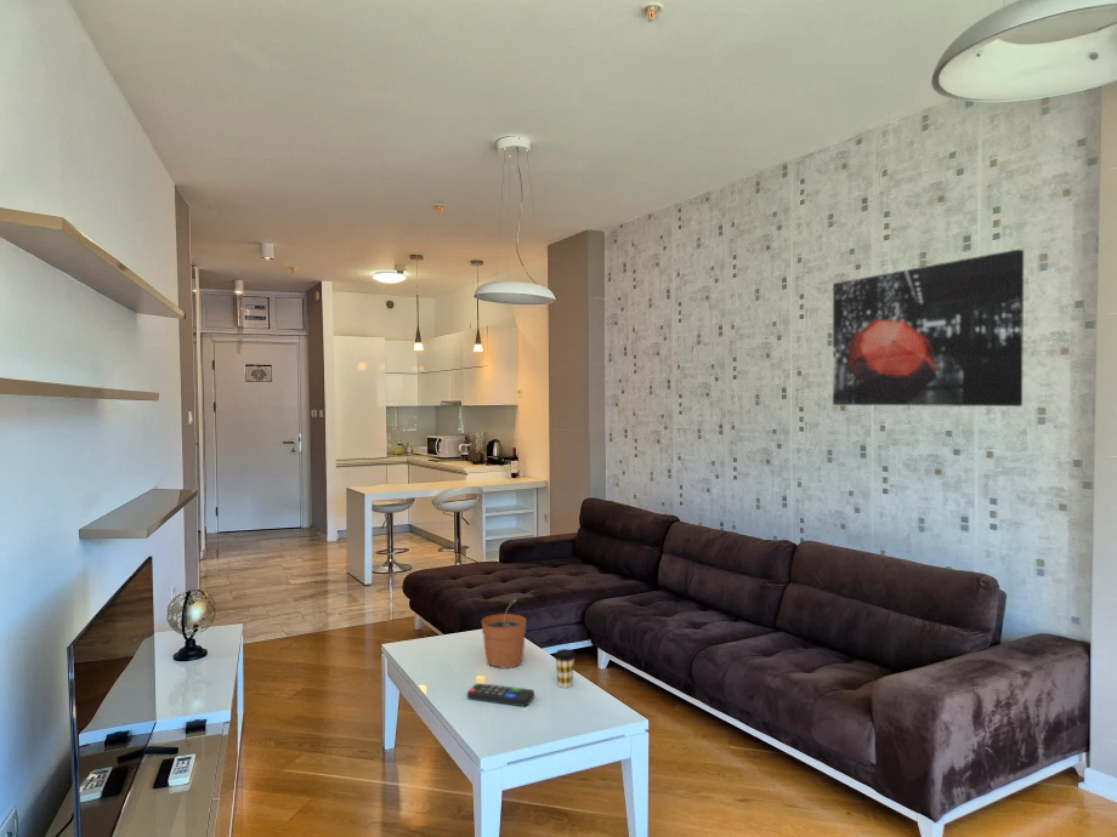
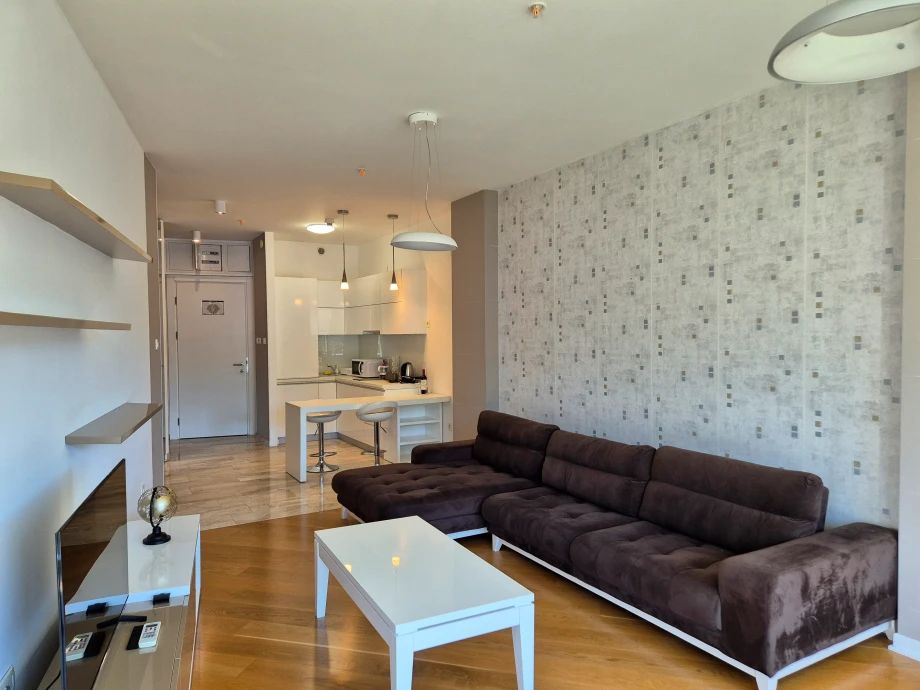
- plant pot (504, 631)
- remote control (500, 694)
- wall art (915, 337)
- coffee cup (565, 668)
